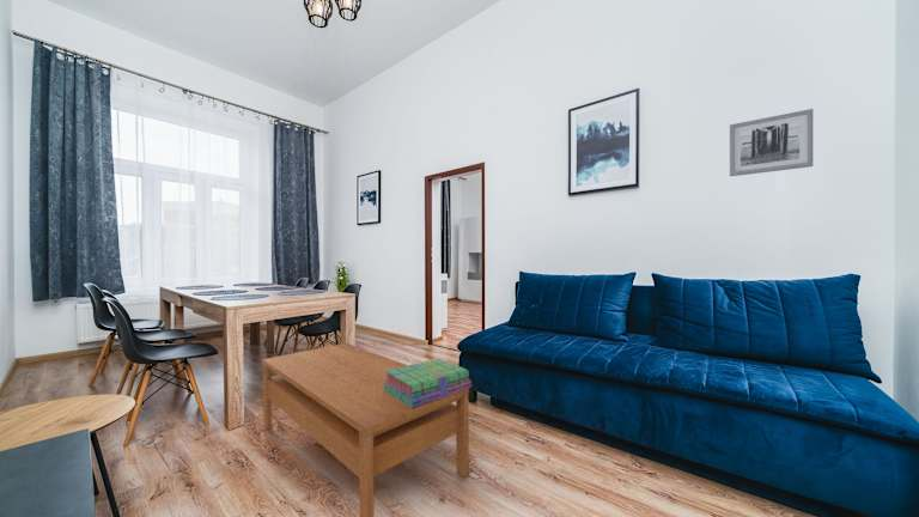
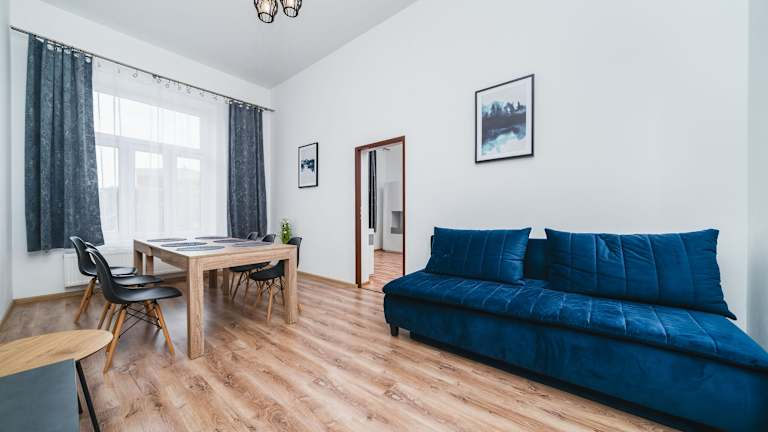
- wall art (768, 144)
- coffee table (353, 409)
- stack of books (426, 379)
